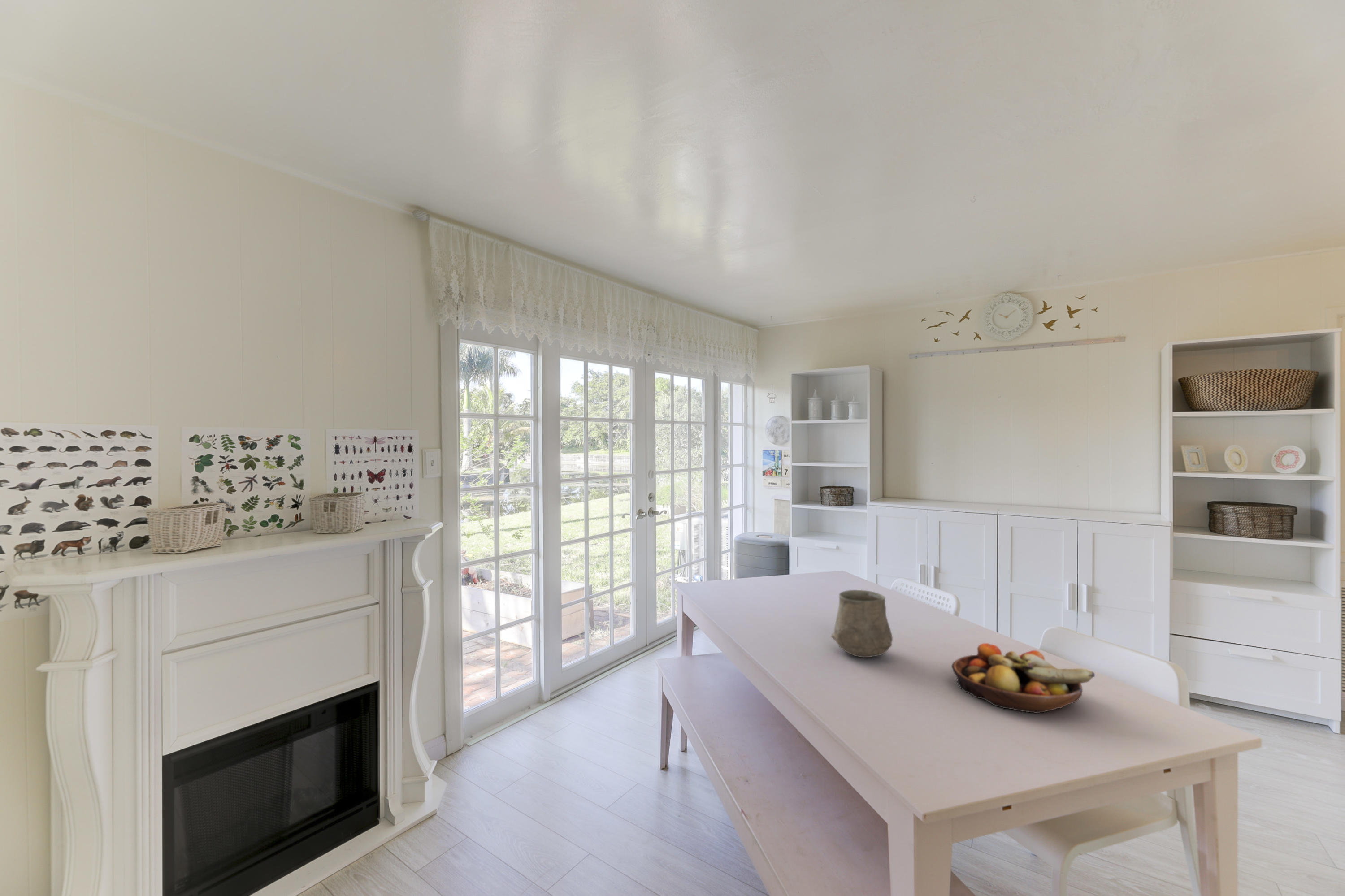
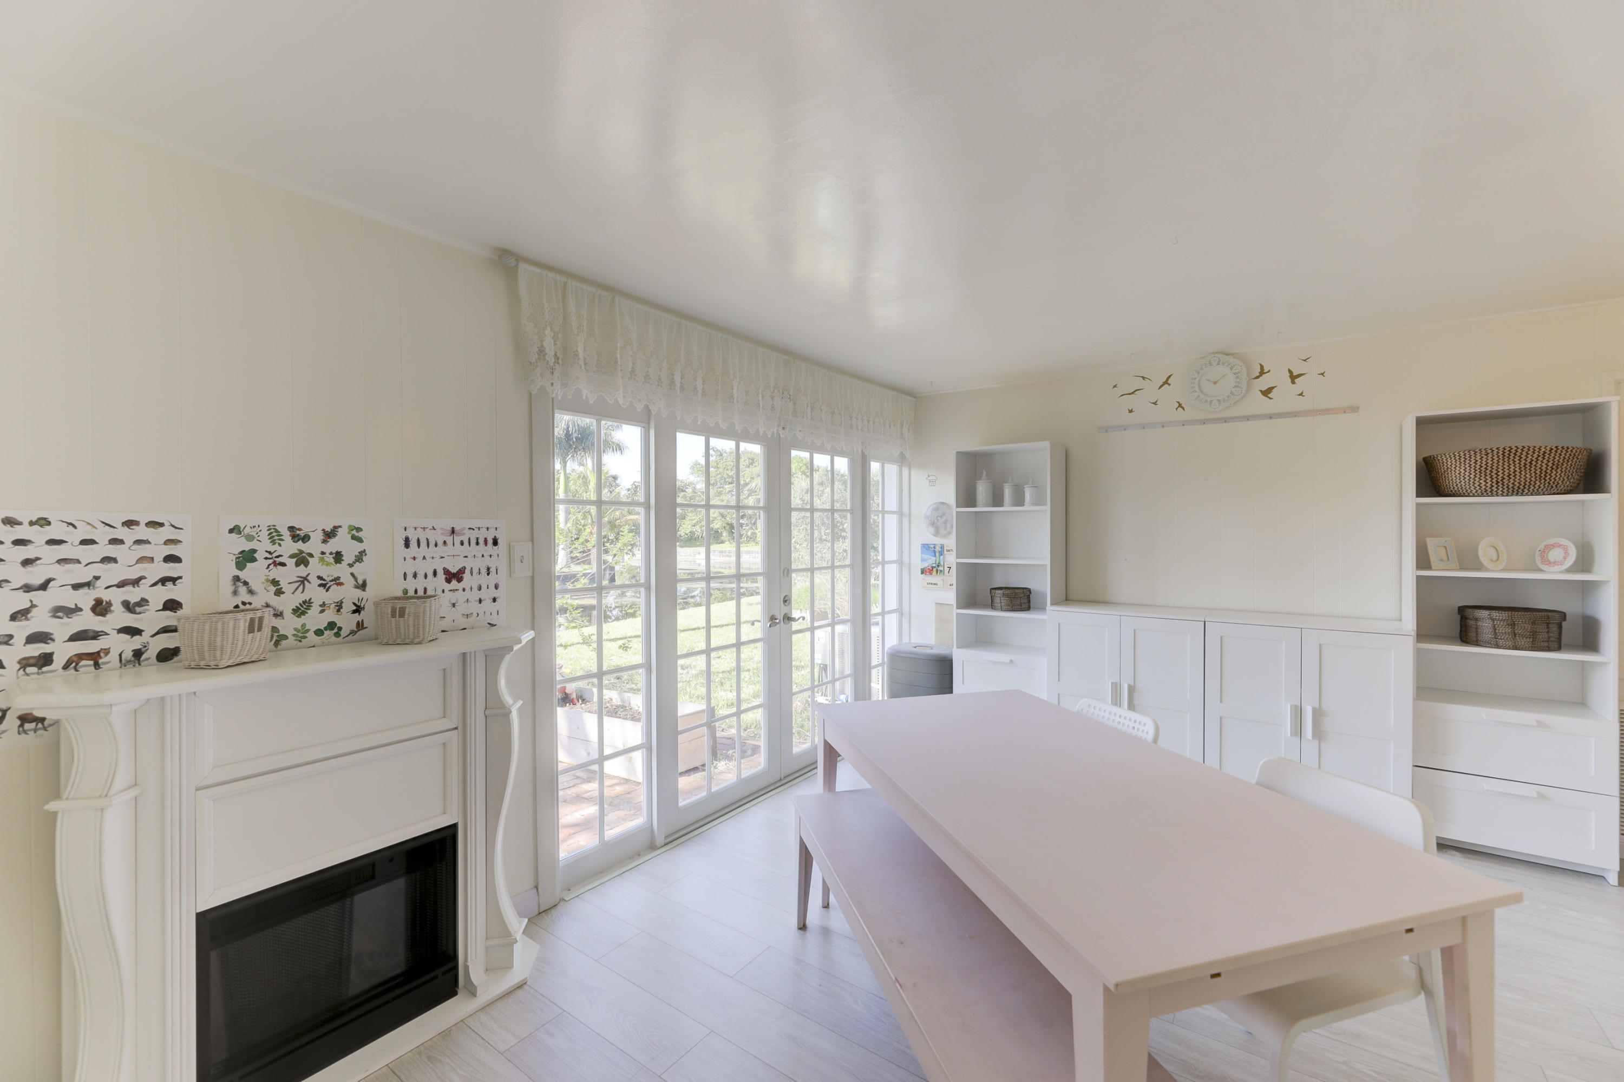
- ceramic cup (861, 623)
- fruit bowl (1015, 670)
